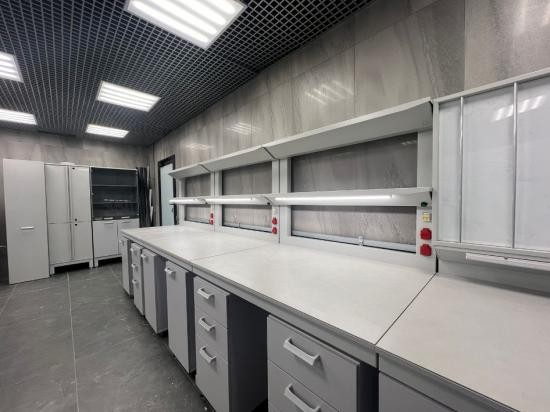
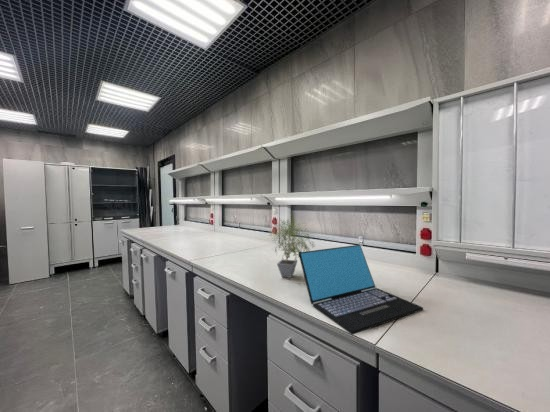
+ laptop (356, 279)
+ potted plant (291, 243)
